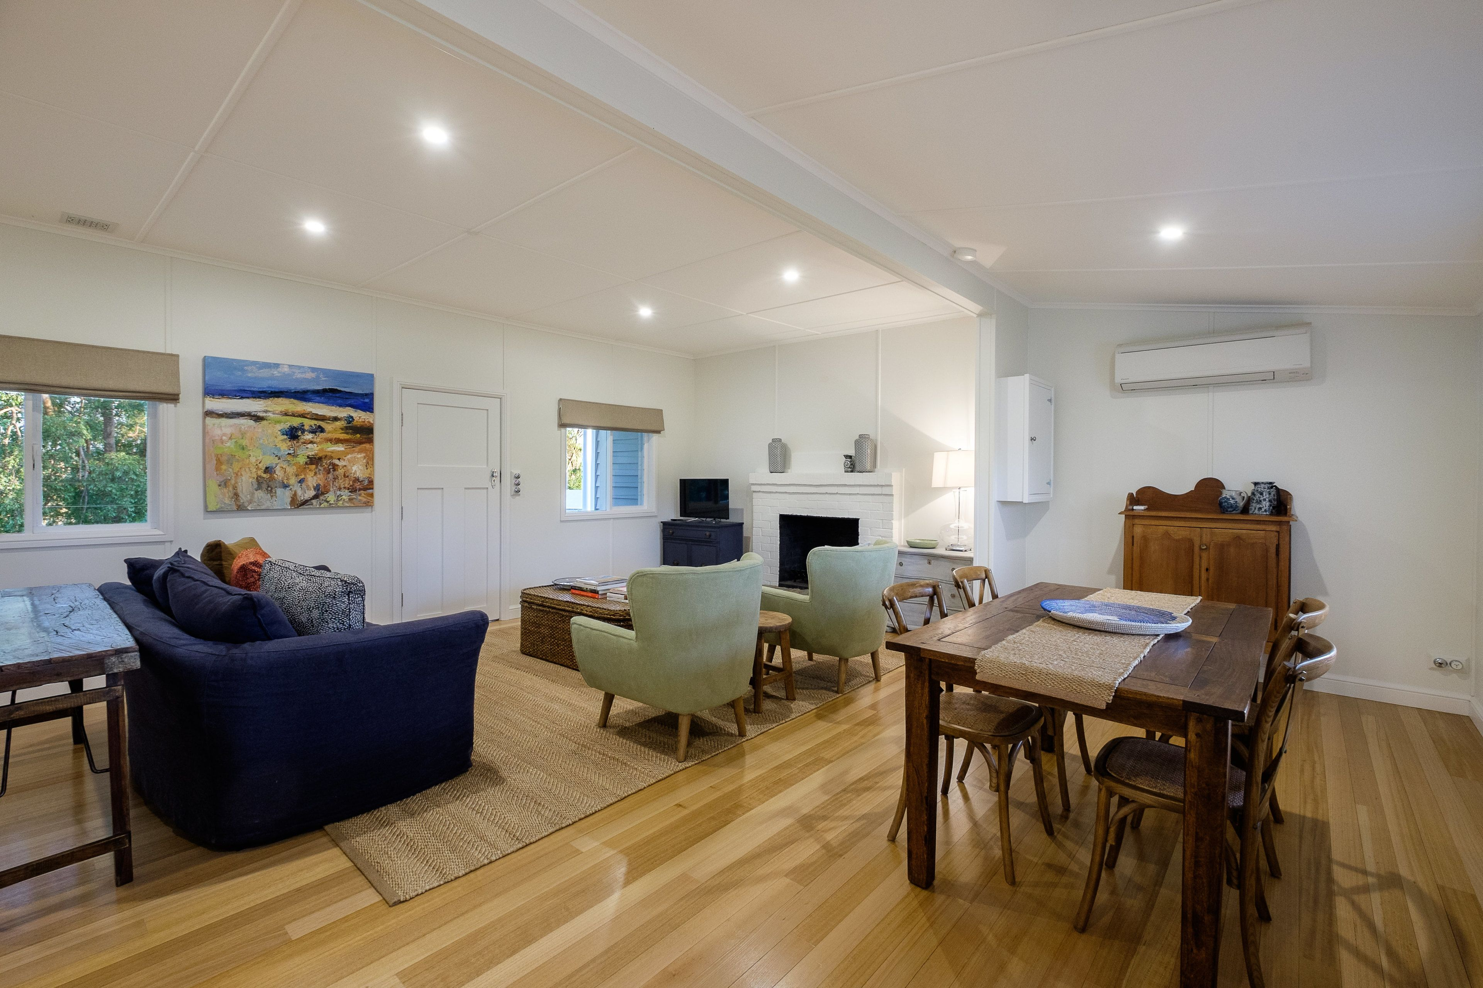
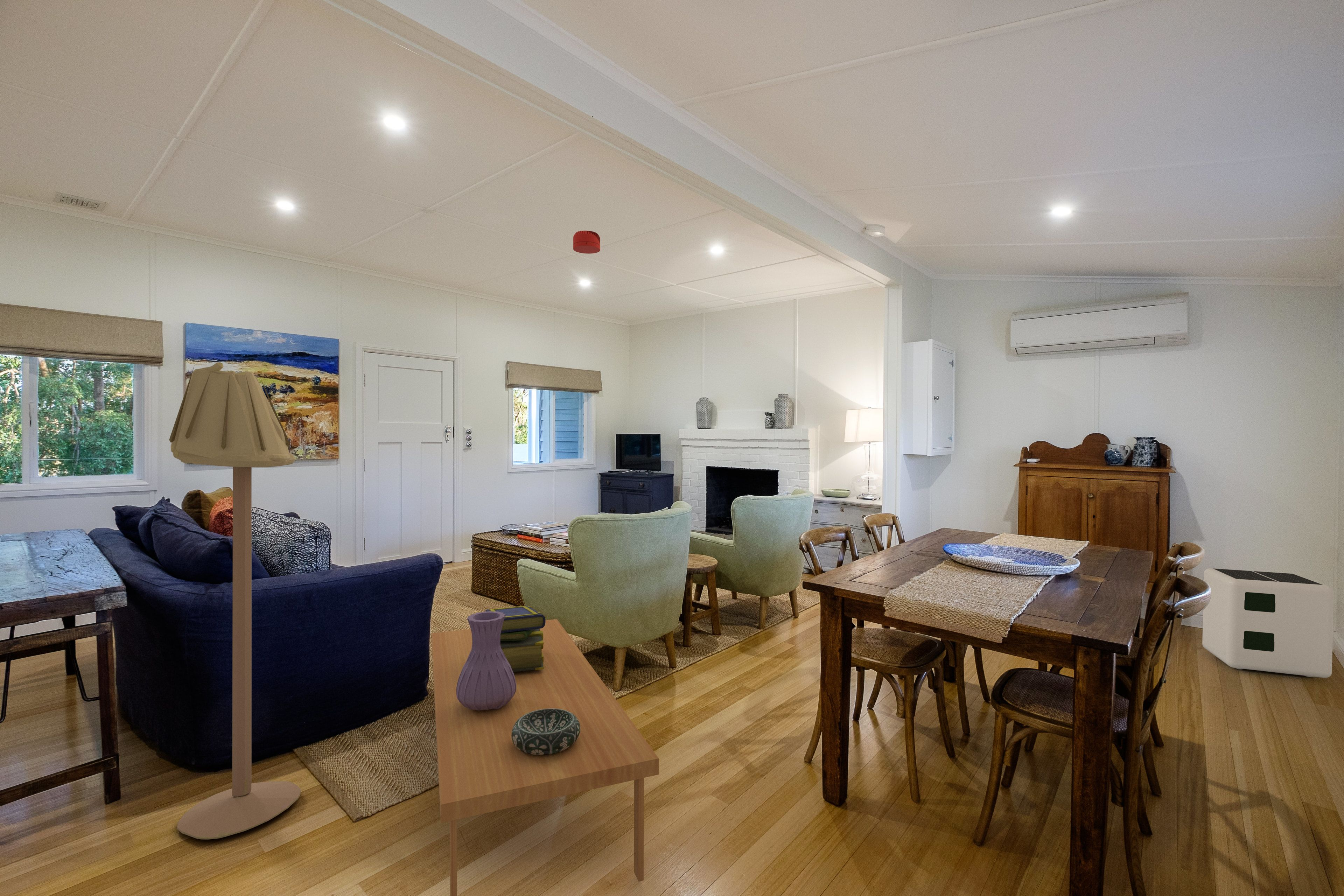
+ air purifier (1263, 621)
+ stack of books (513, 635)
+ floor lamp (238, 583)
+ decorative bowl (546, 730)
+ coffee table (513, 726)
+ vase (486, 660)
+ smoke detector (587, 241)
